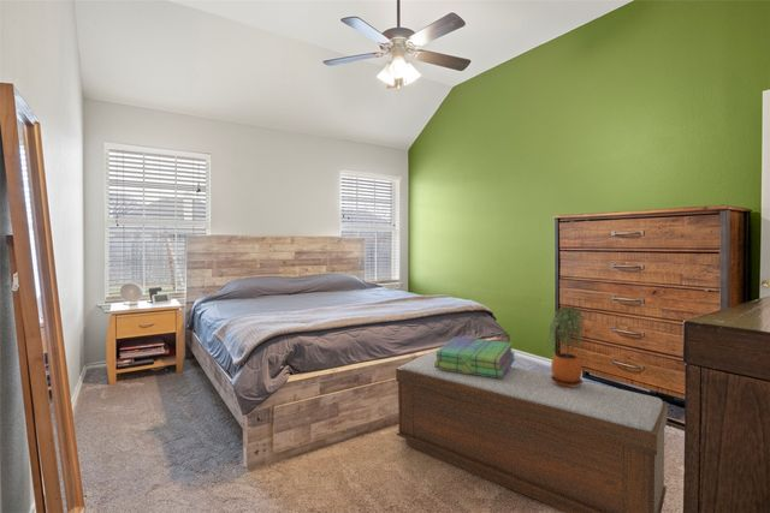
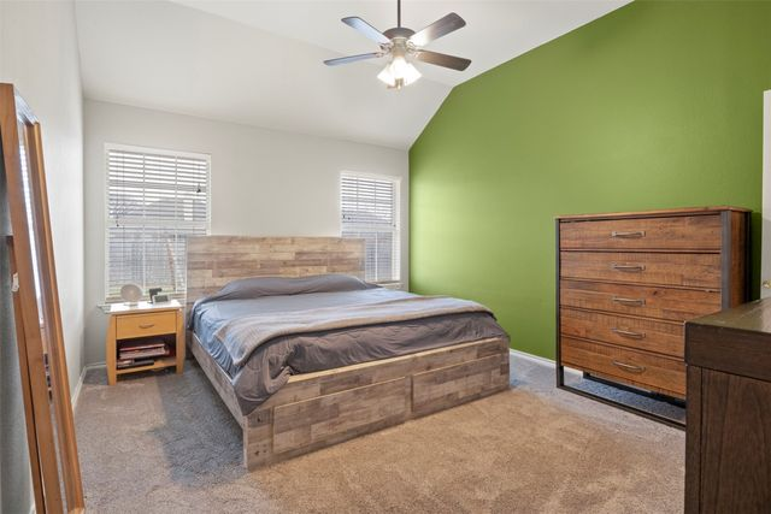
- stack of books (475, 357)
- bench (514, 422)
- potted plant (564, 344)
